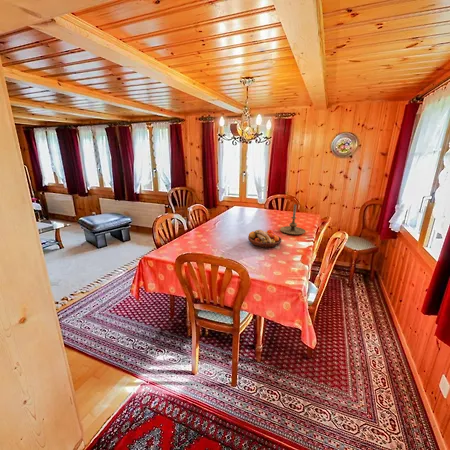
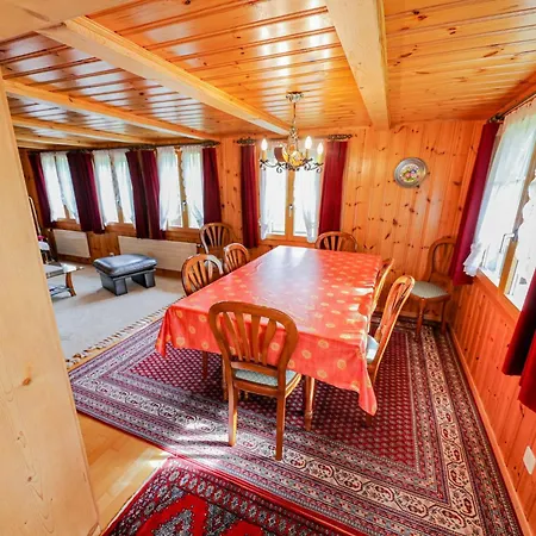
- fruit bowl (264, 236)
- candle holder (293, 218)
